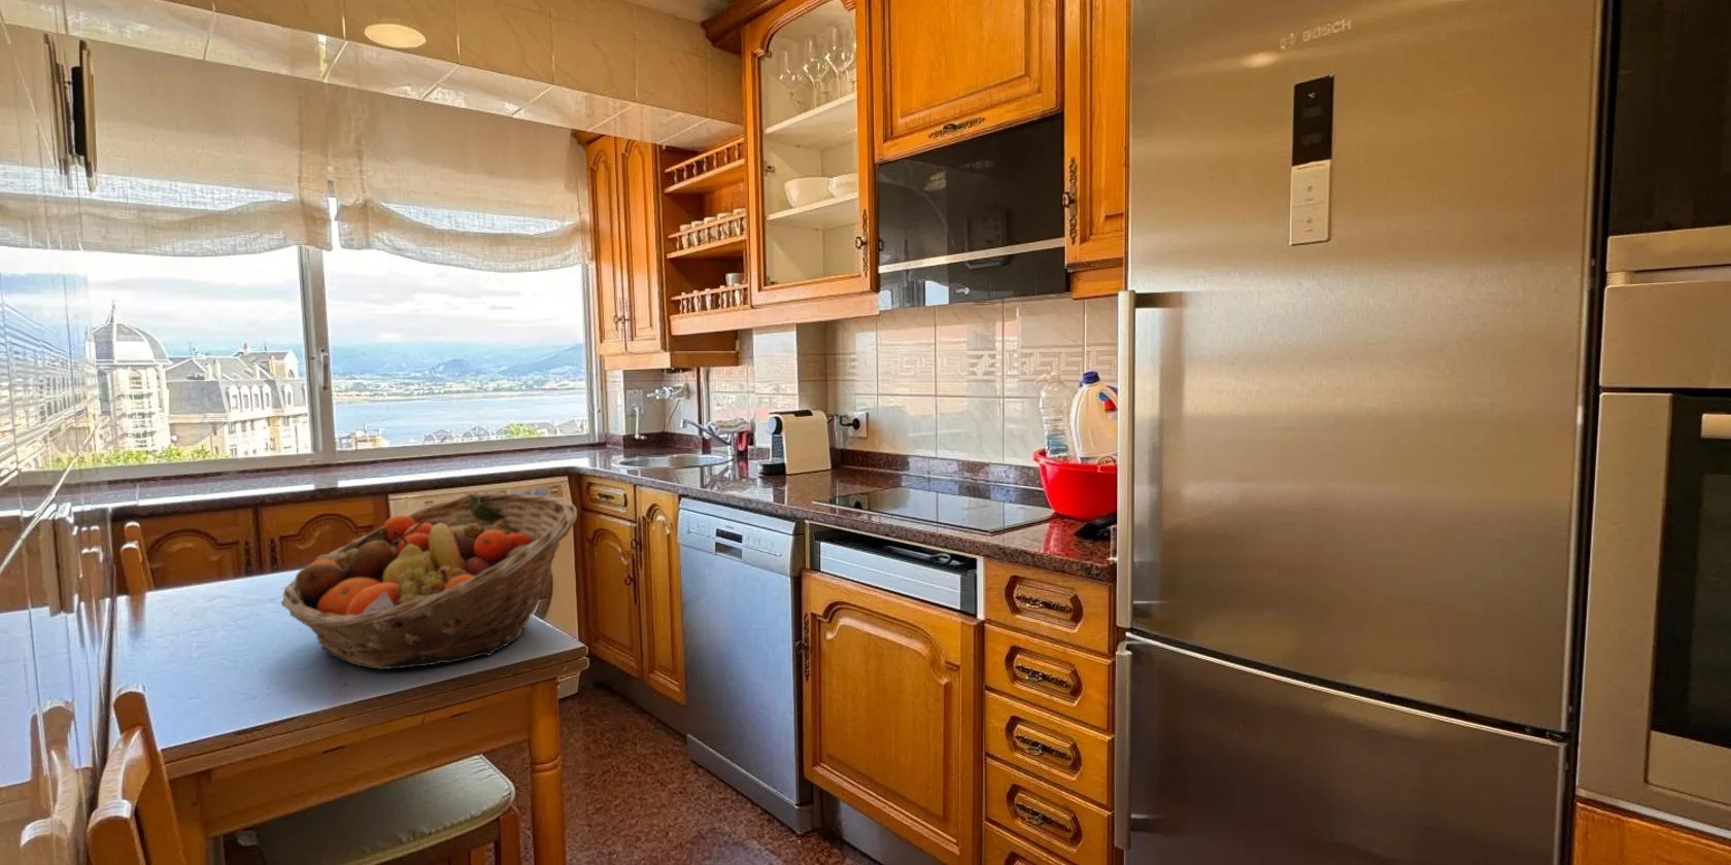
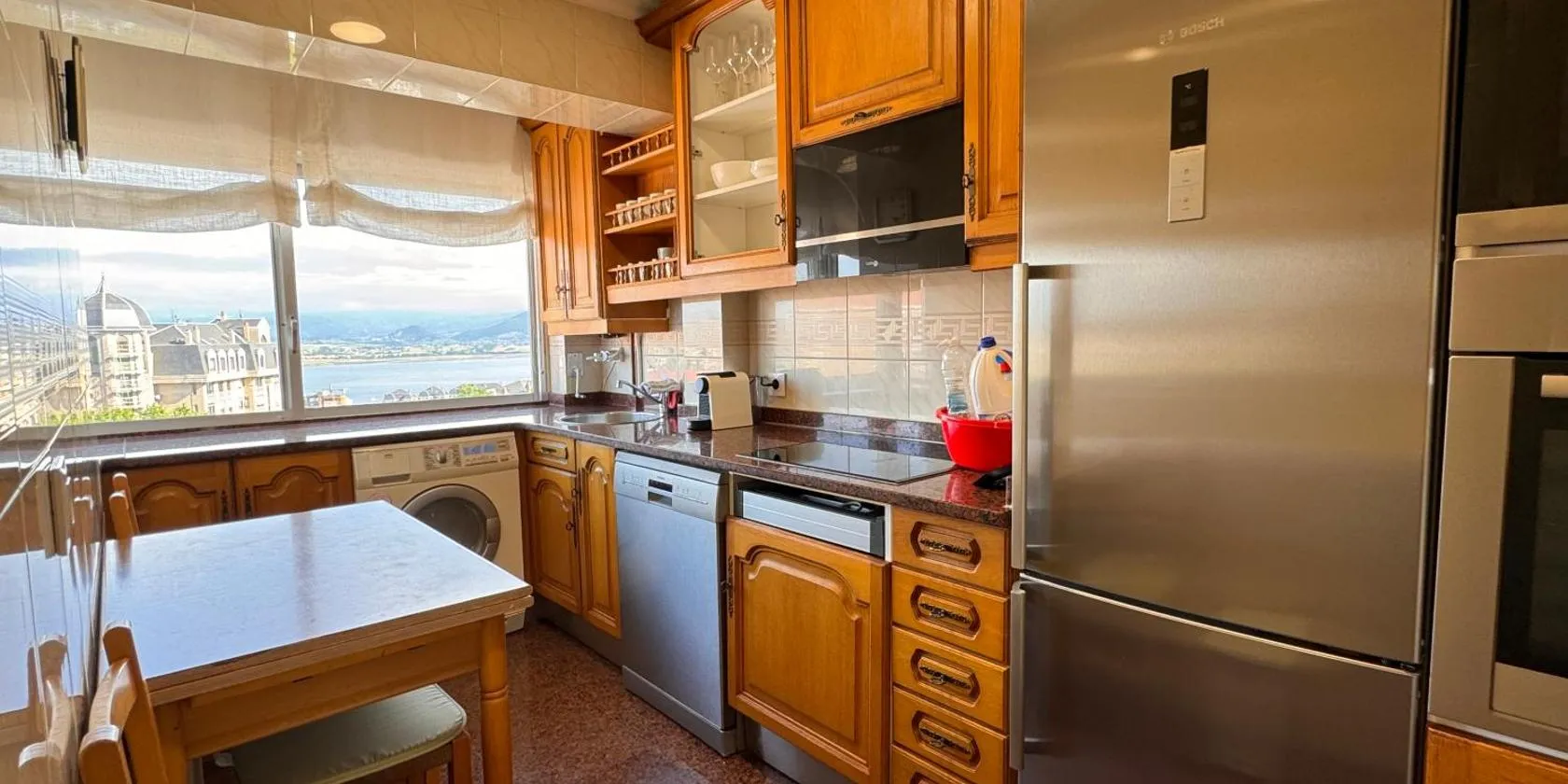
- fruit basket (438, 570)
